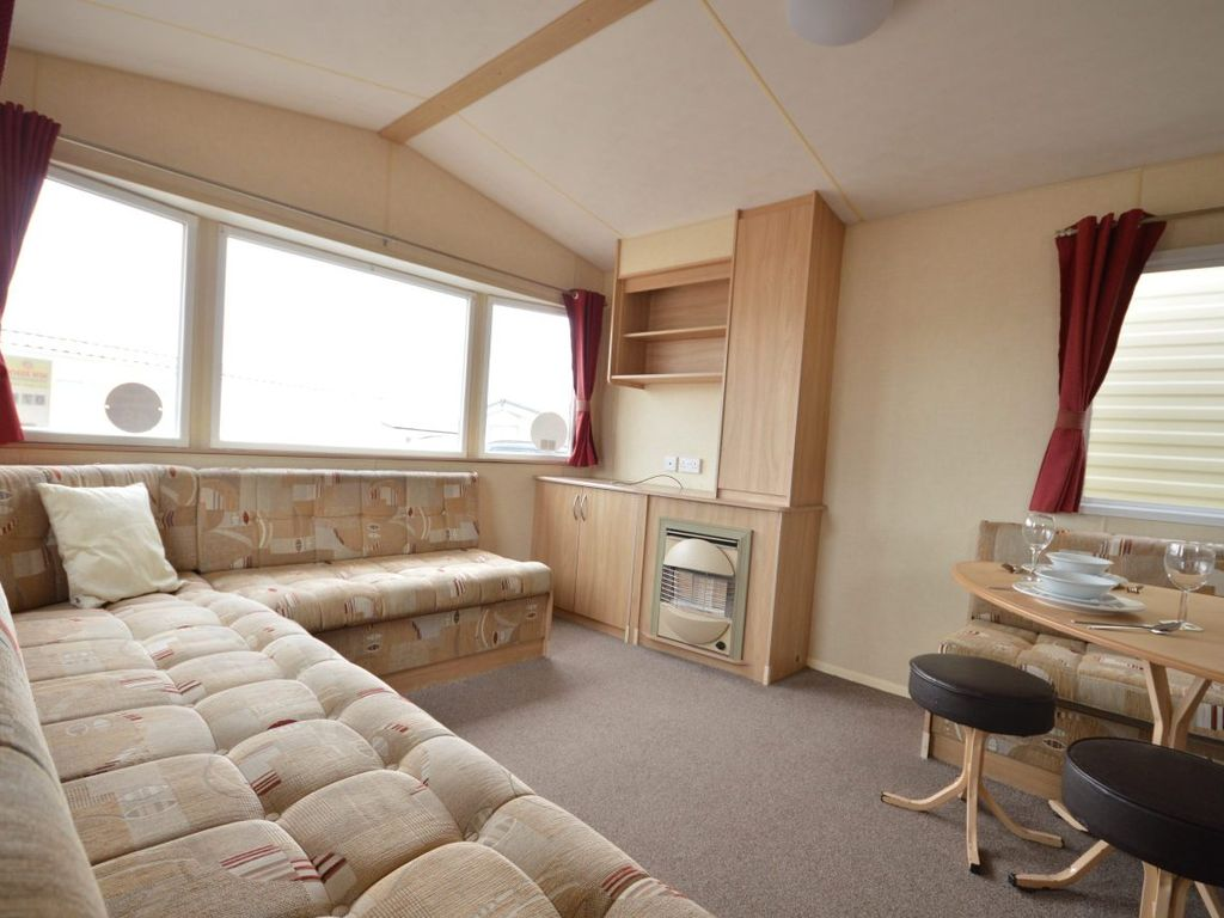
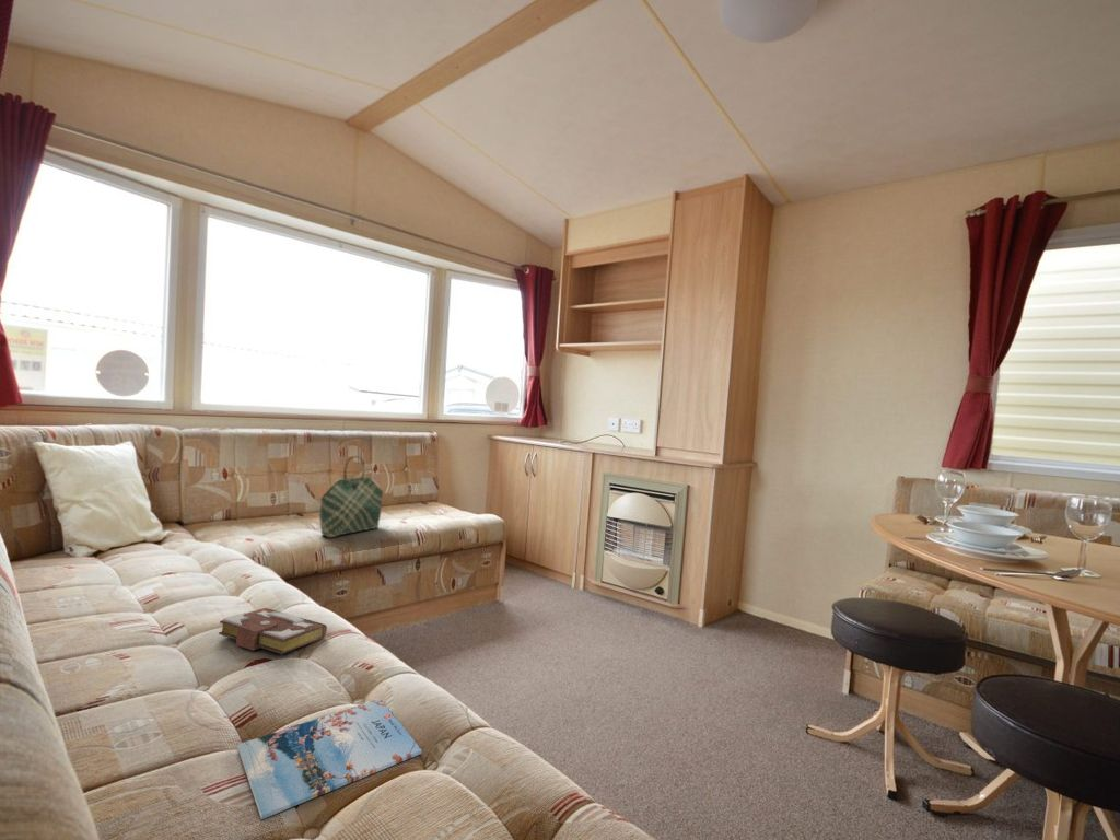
+ tote bag (353, 493)
+ book (271, 628)
+ magazine (330, 748)
